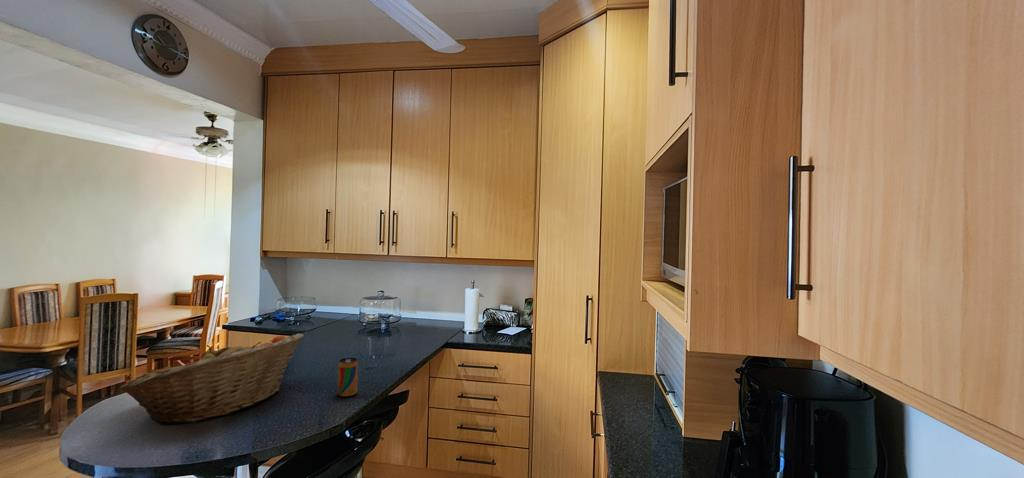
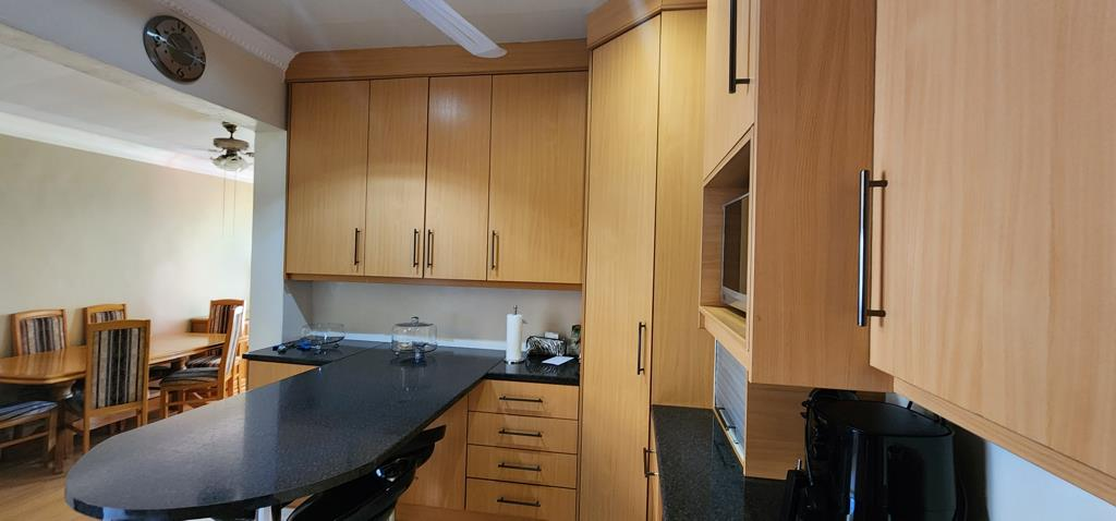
- fruit basket (224, 370)
- beverage can (347, 376)
